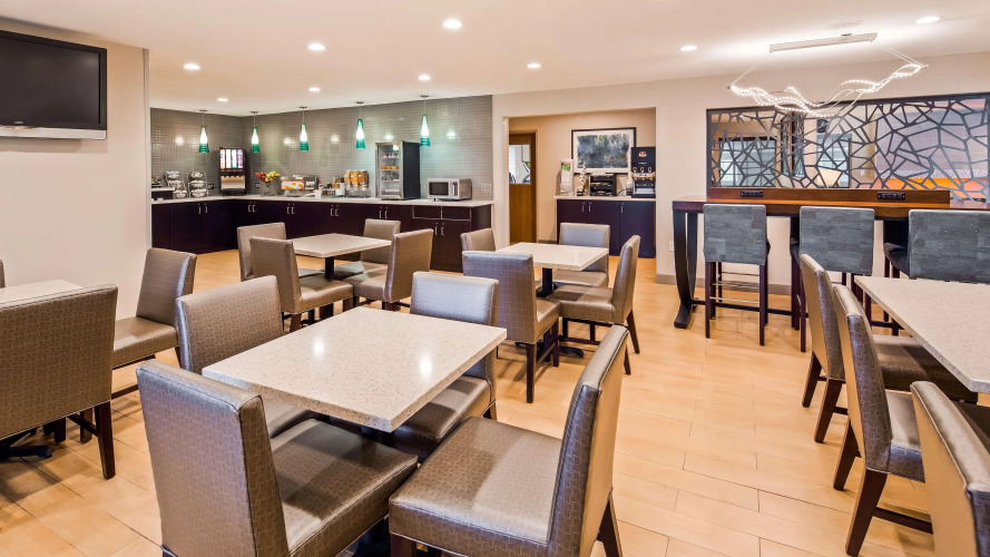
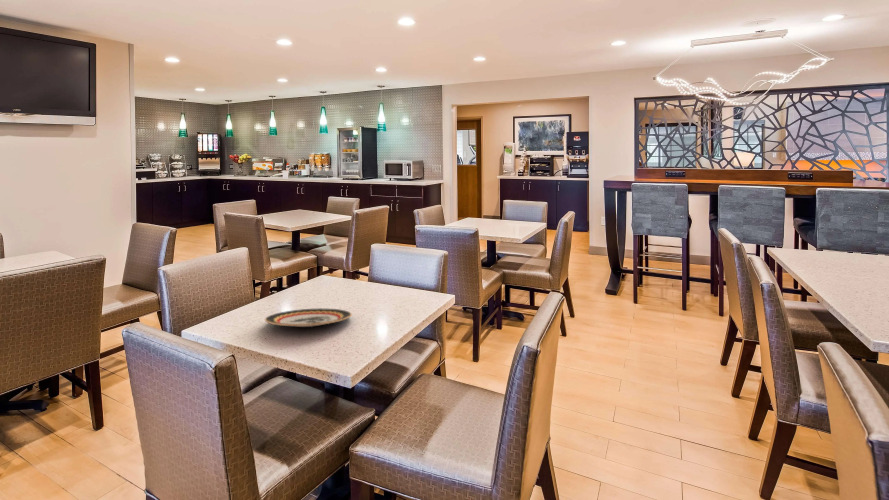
+ plate (309, 319)
